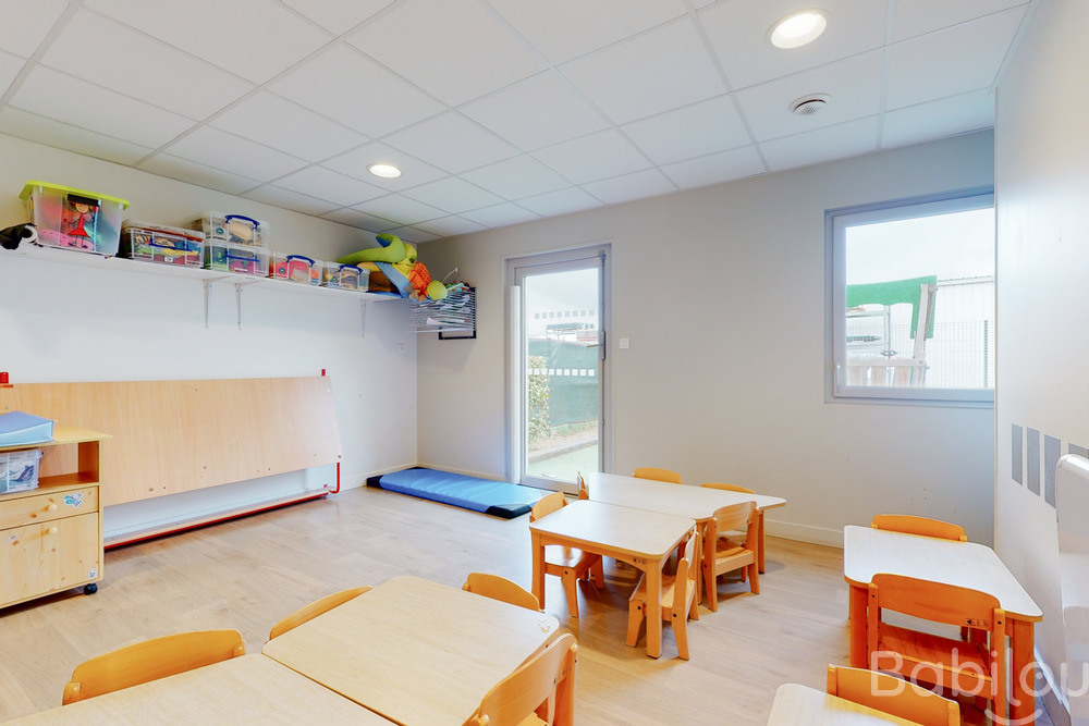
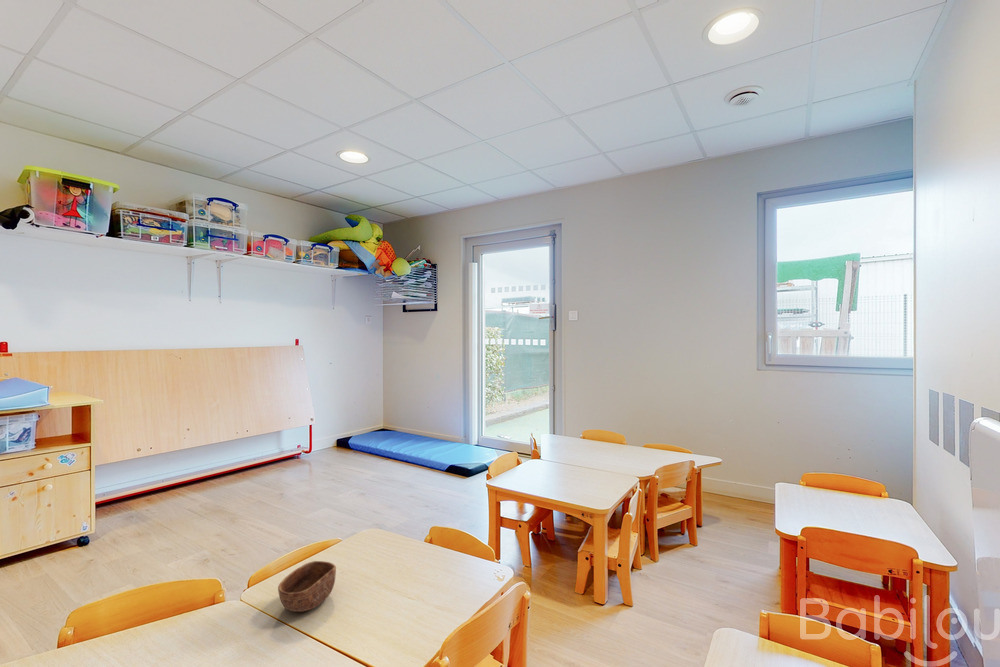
+ bowl (308, 587)
